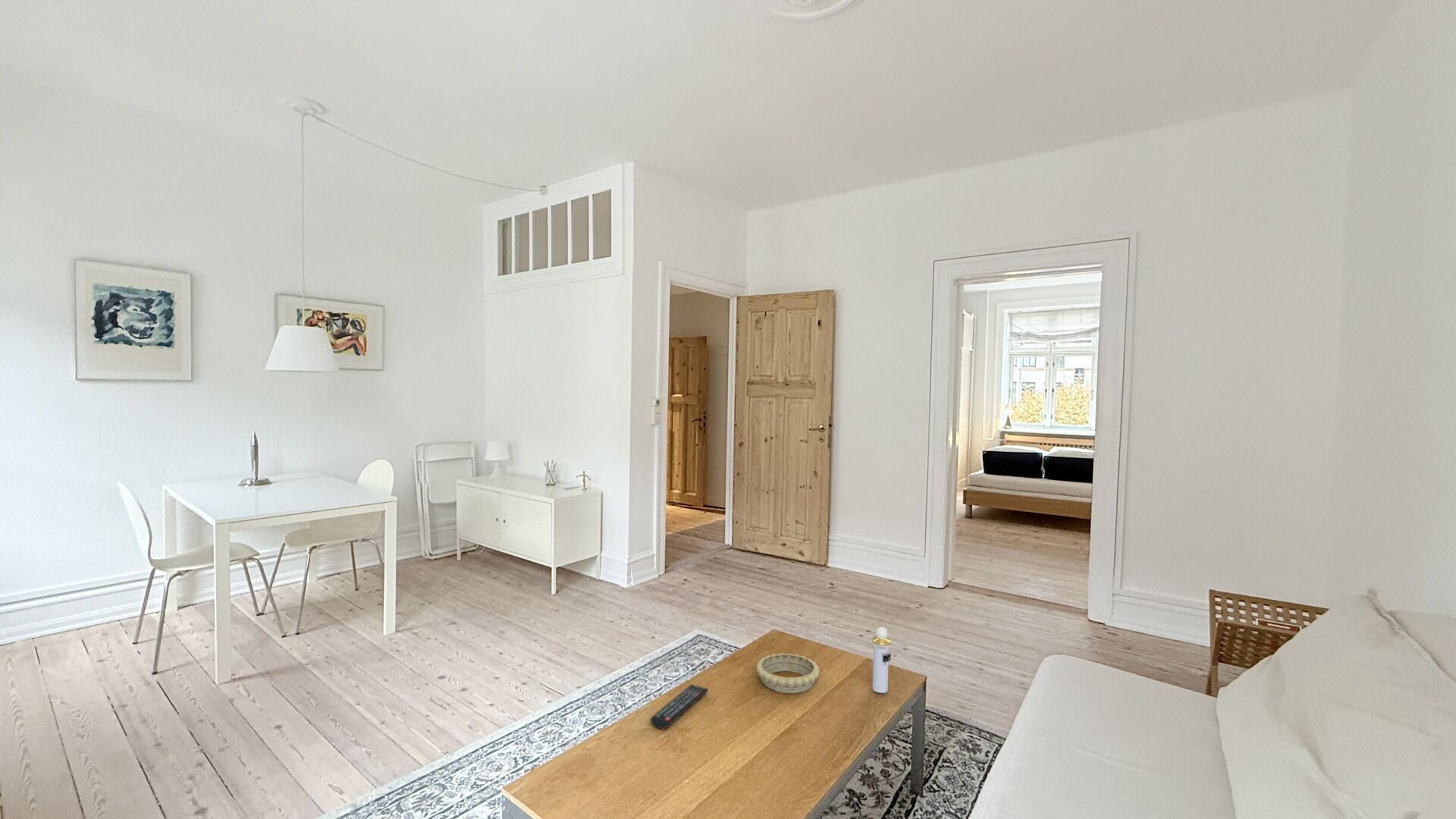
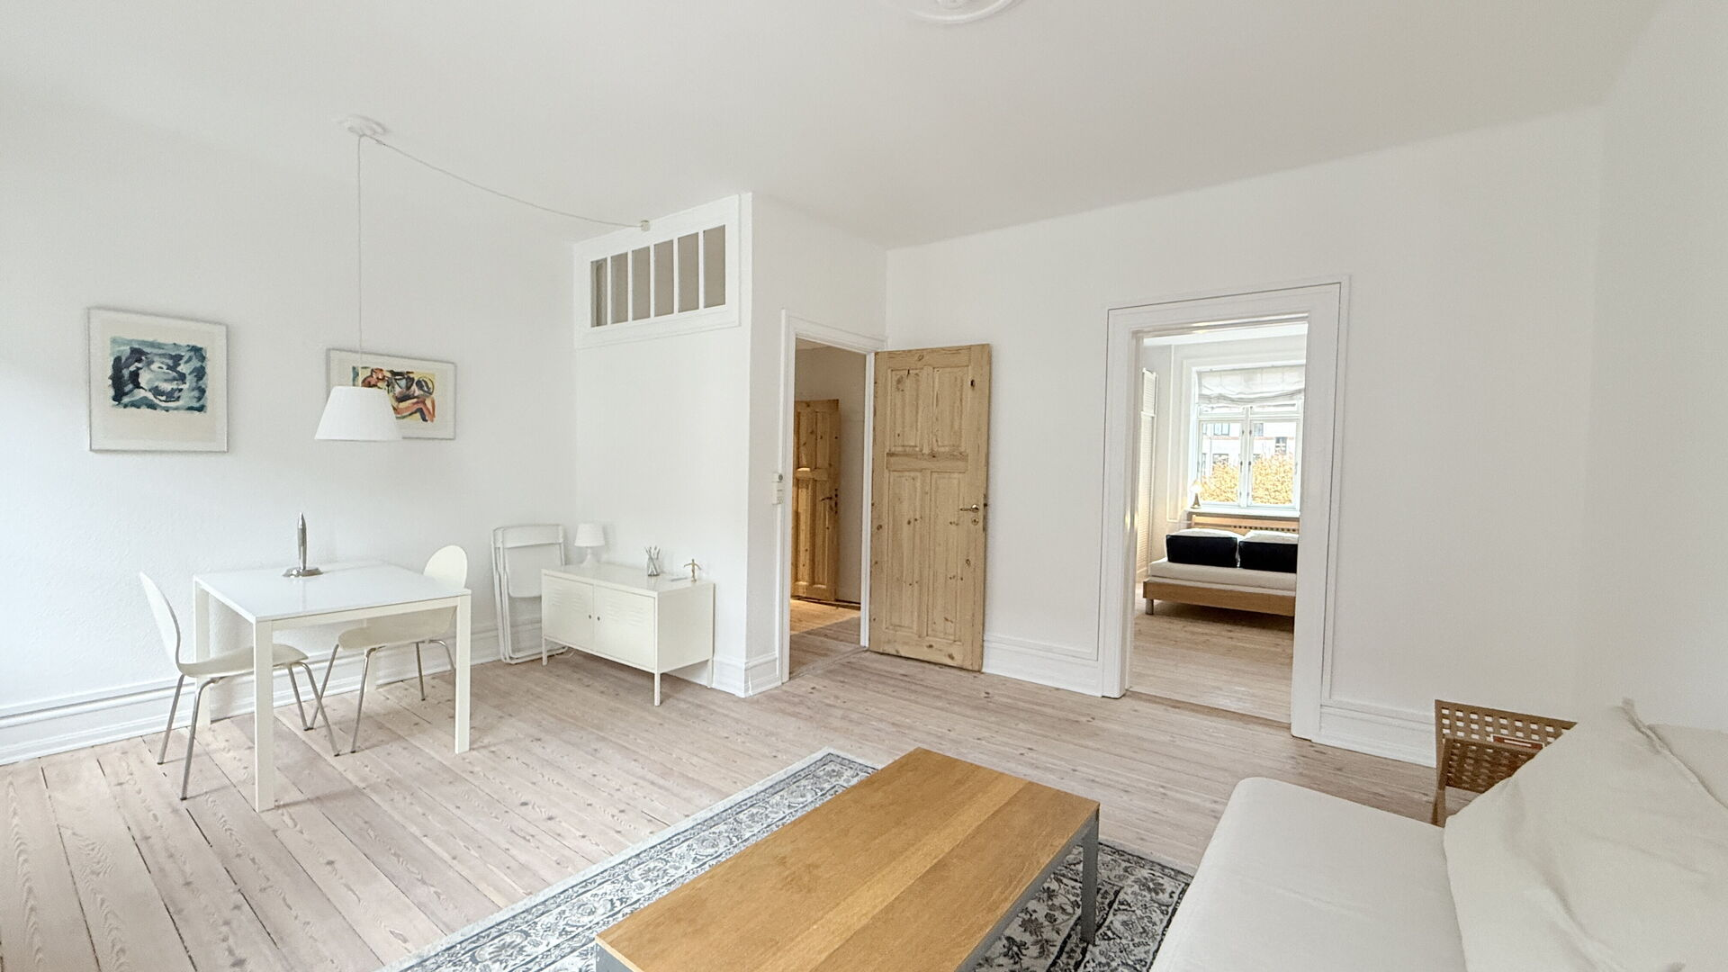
- remote control (680, 705)
- decorative bowl (787, 670)
- perfume bottle (880, 659)
